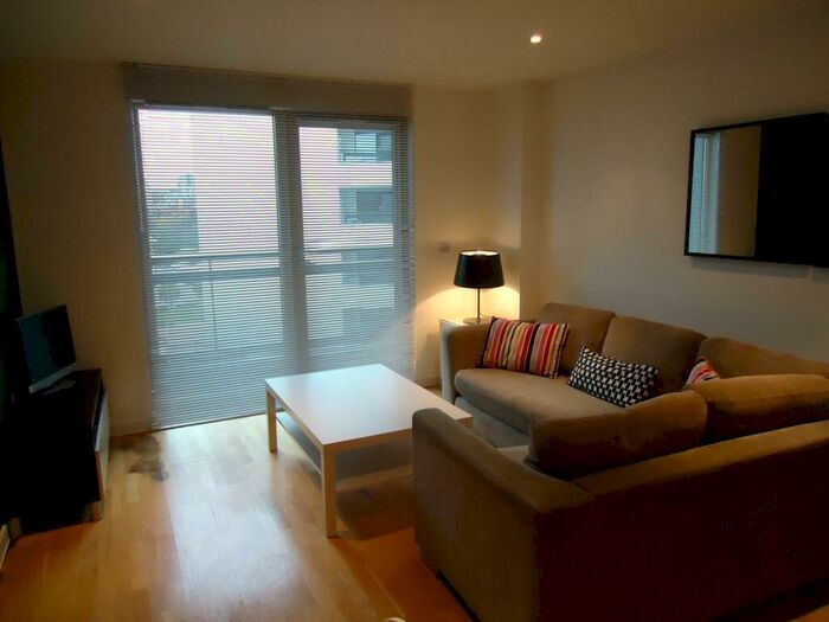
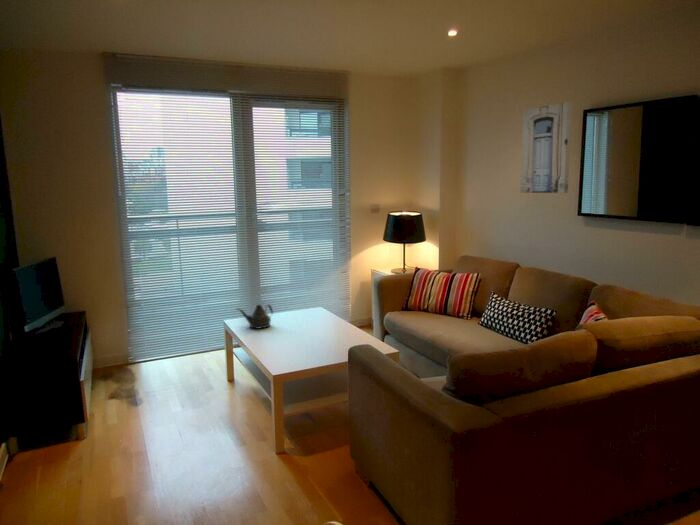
+ wall art (544, 150)
+ teapot (254, 315)
